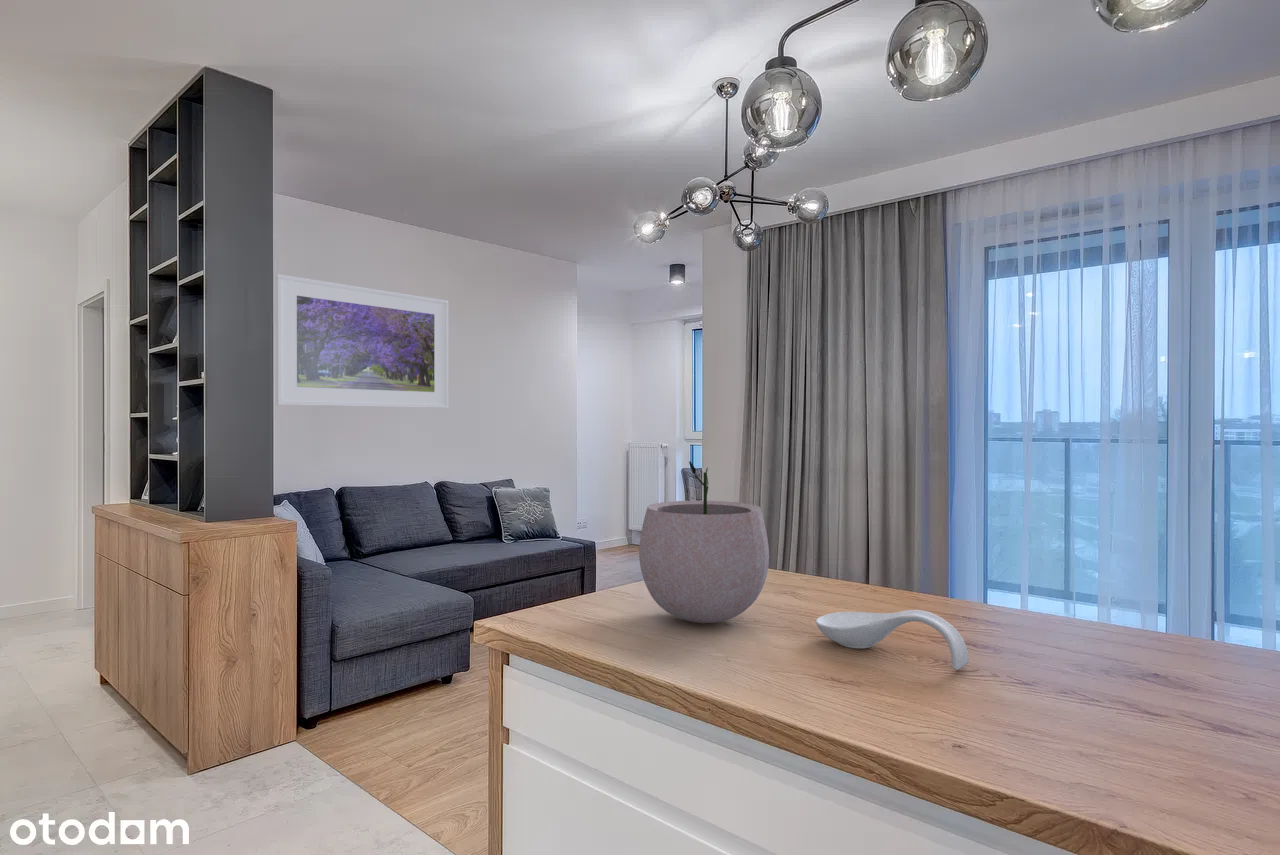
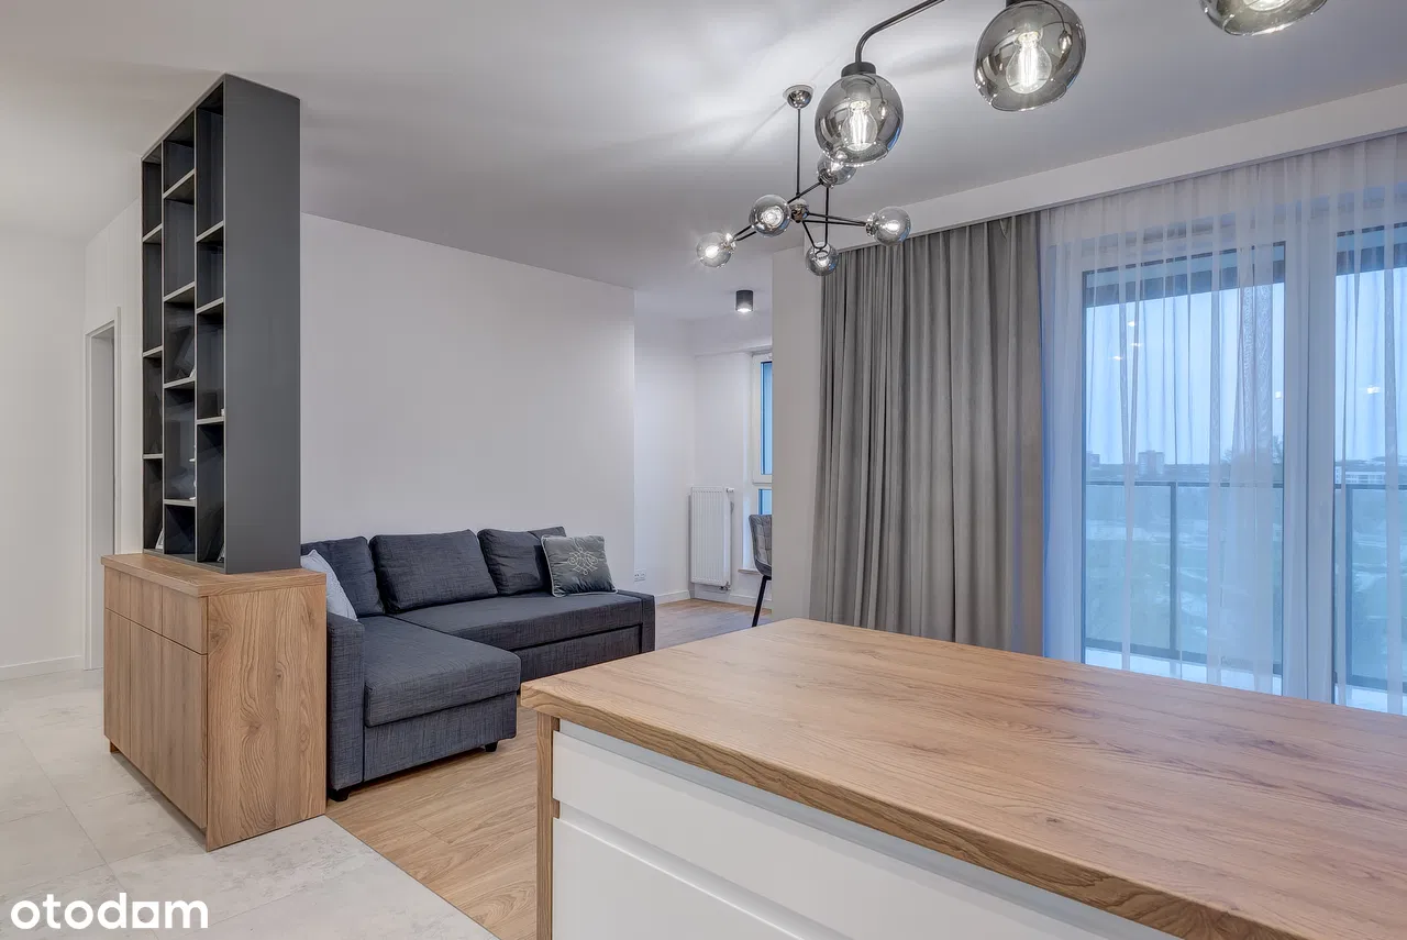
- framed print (370, 347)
- spoon rest (887, 628)
- plant pot (703, 538)
